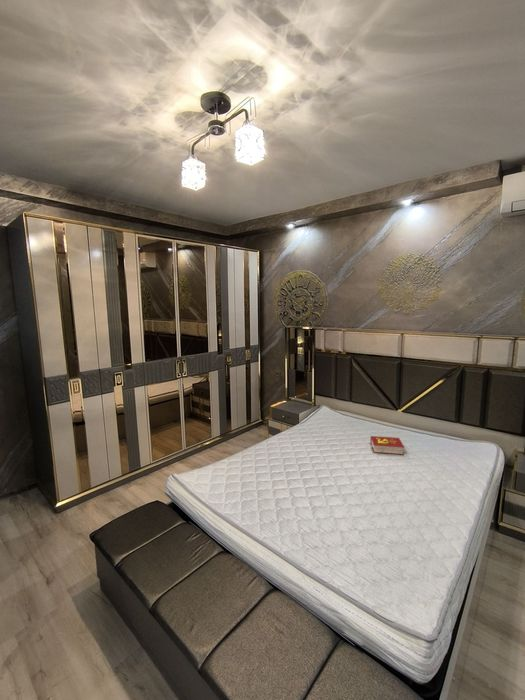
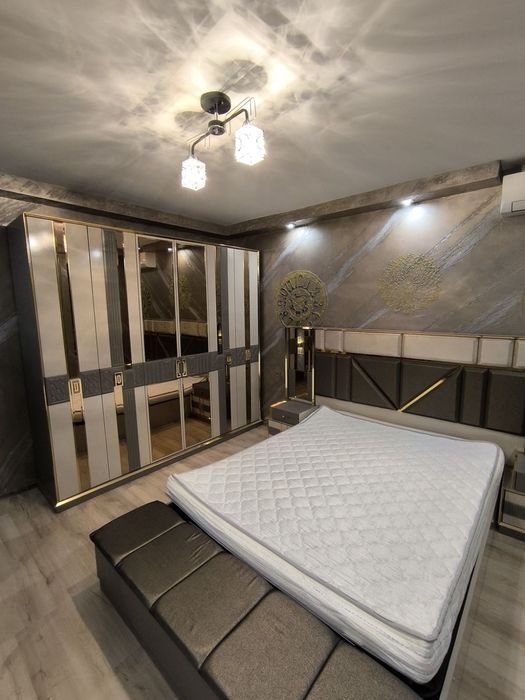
- book (386, 444)
